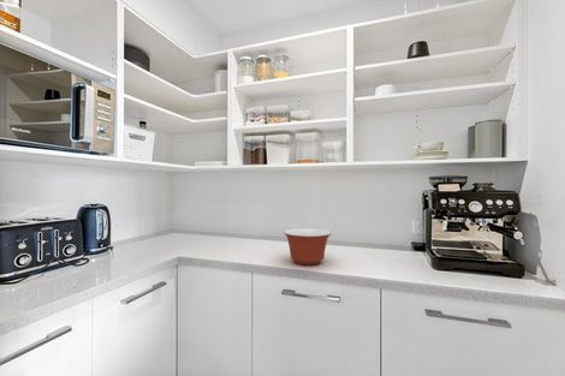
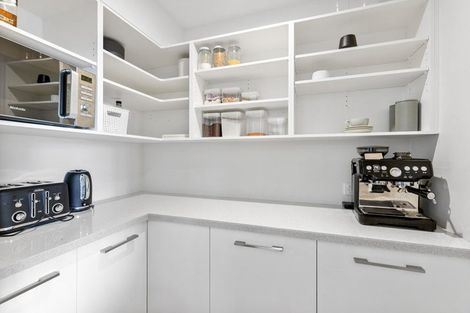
- mixing bowl (307, 246)
